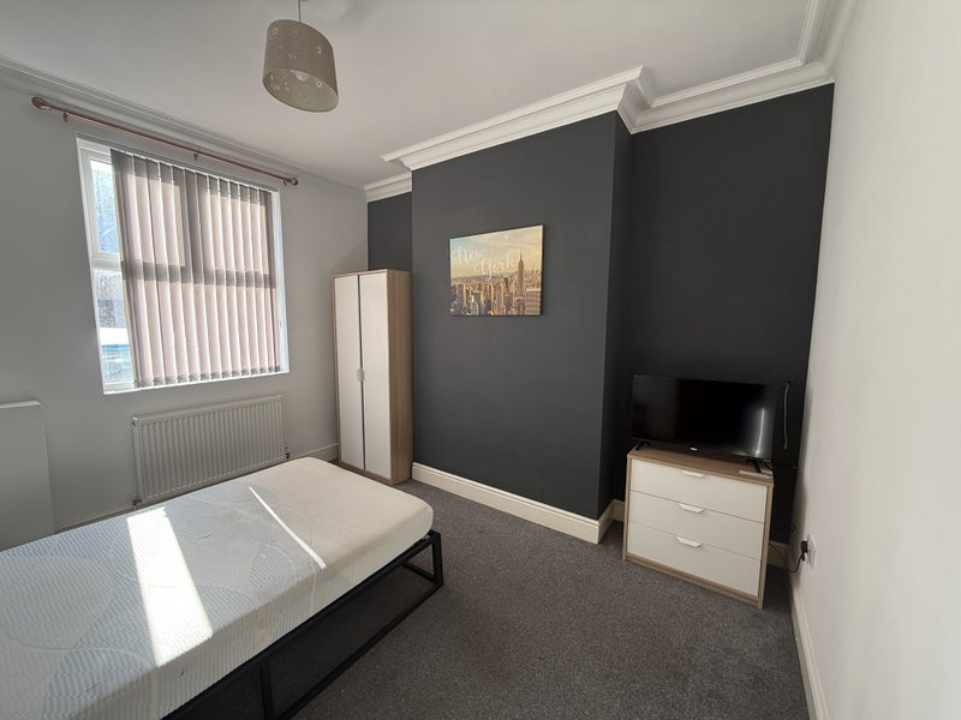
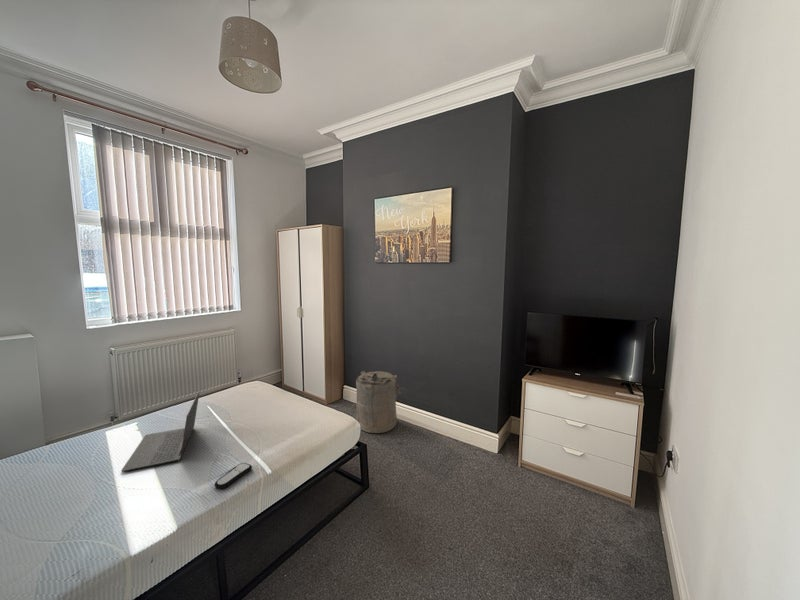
+ laptop (165, 431)
+ laundry hamper (375, 397)
+ remote control (233, 475)
